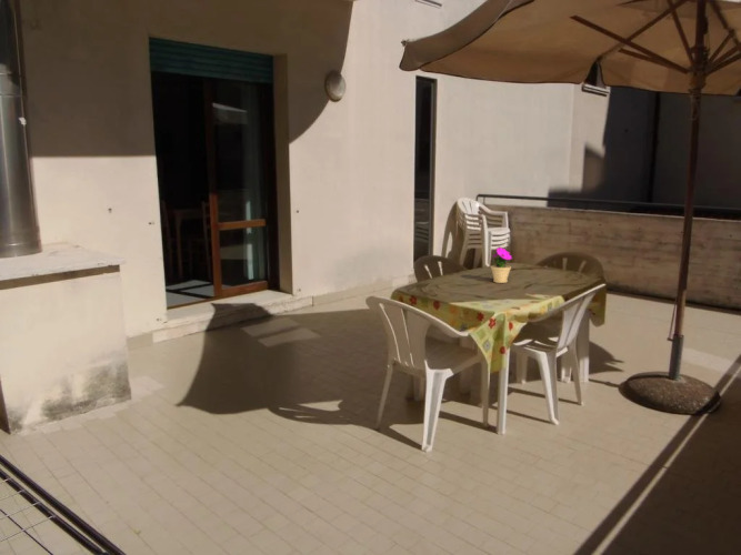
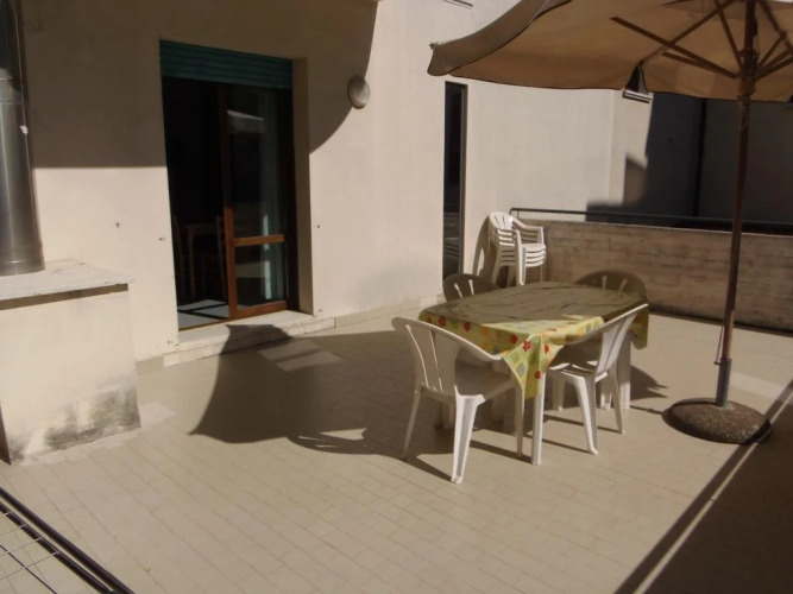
- flower pot (501, 264)
